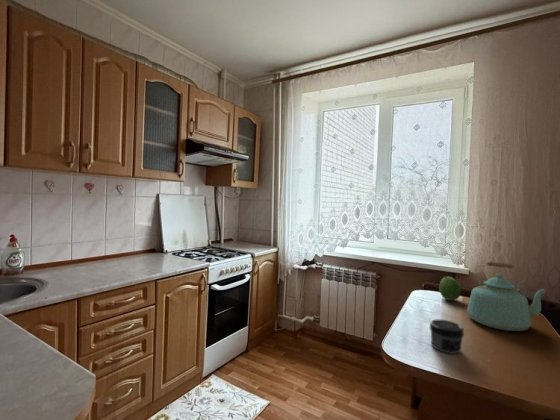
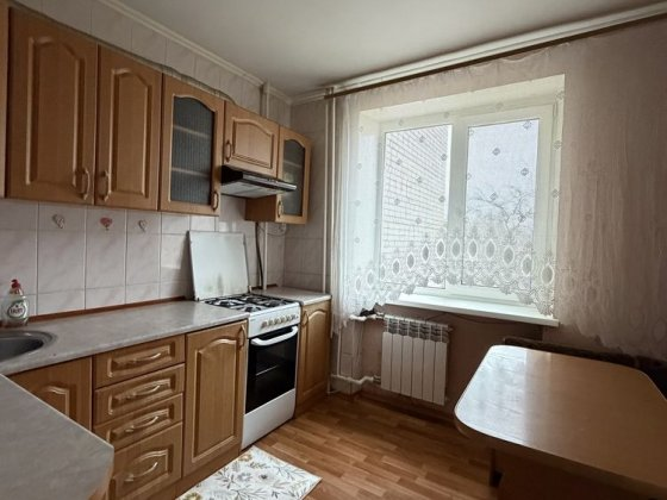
- kettle (505, 293)
- fruit (450, 288)
- jar (446, 336)
